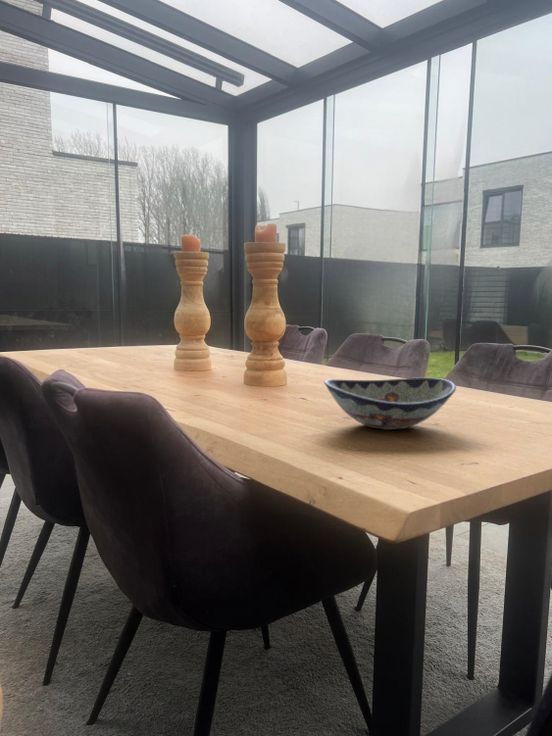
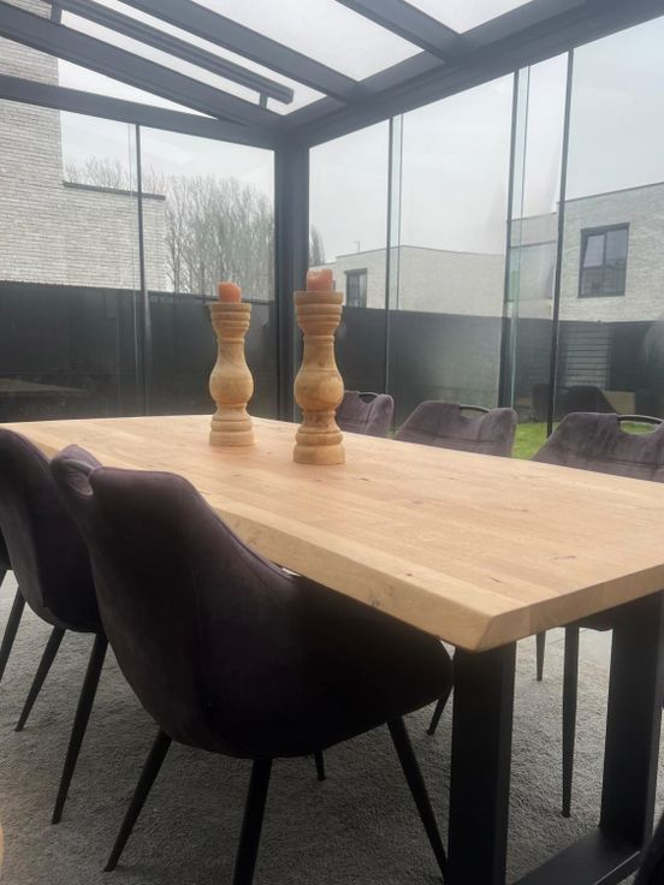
- decorative bowl (388, 403)
